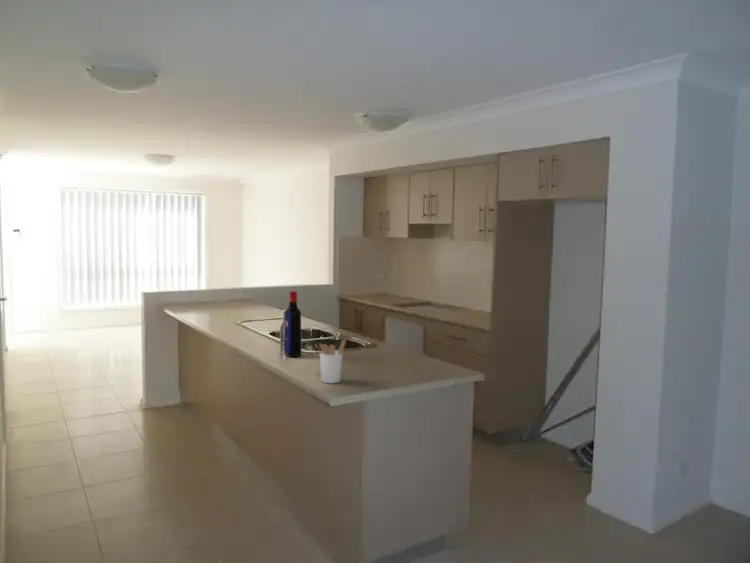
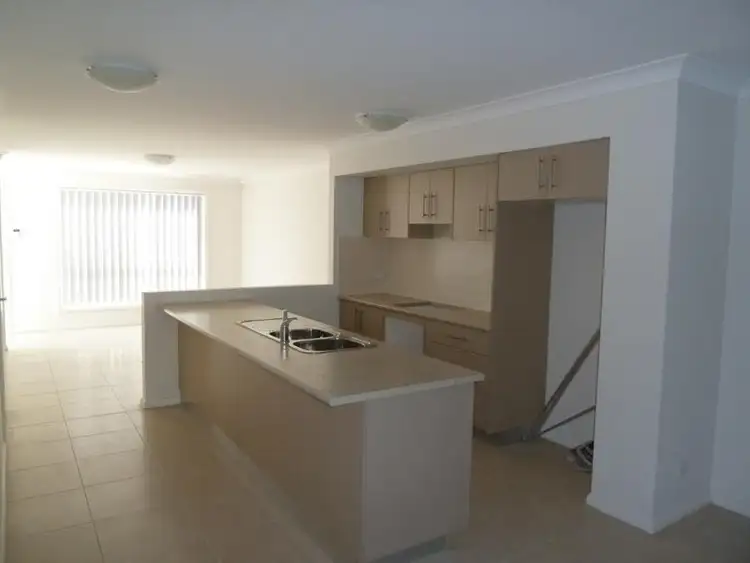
- utensil holder (329, 361)
- liquor bottle (292, 323)
